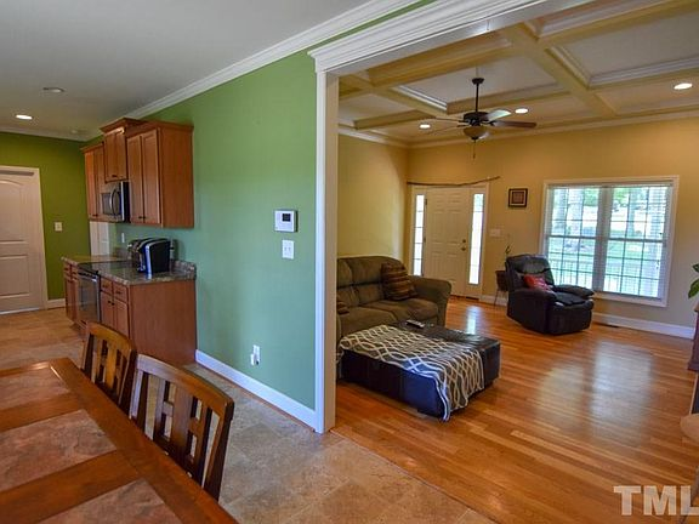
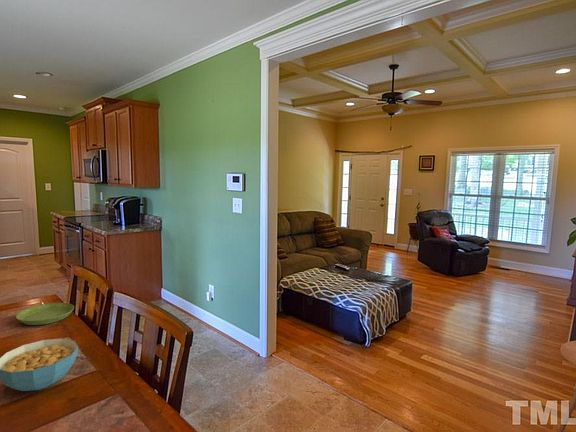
+ saucer (46, 314)
+ cereal bowl (39, 369)
